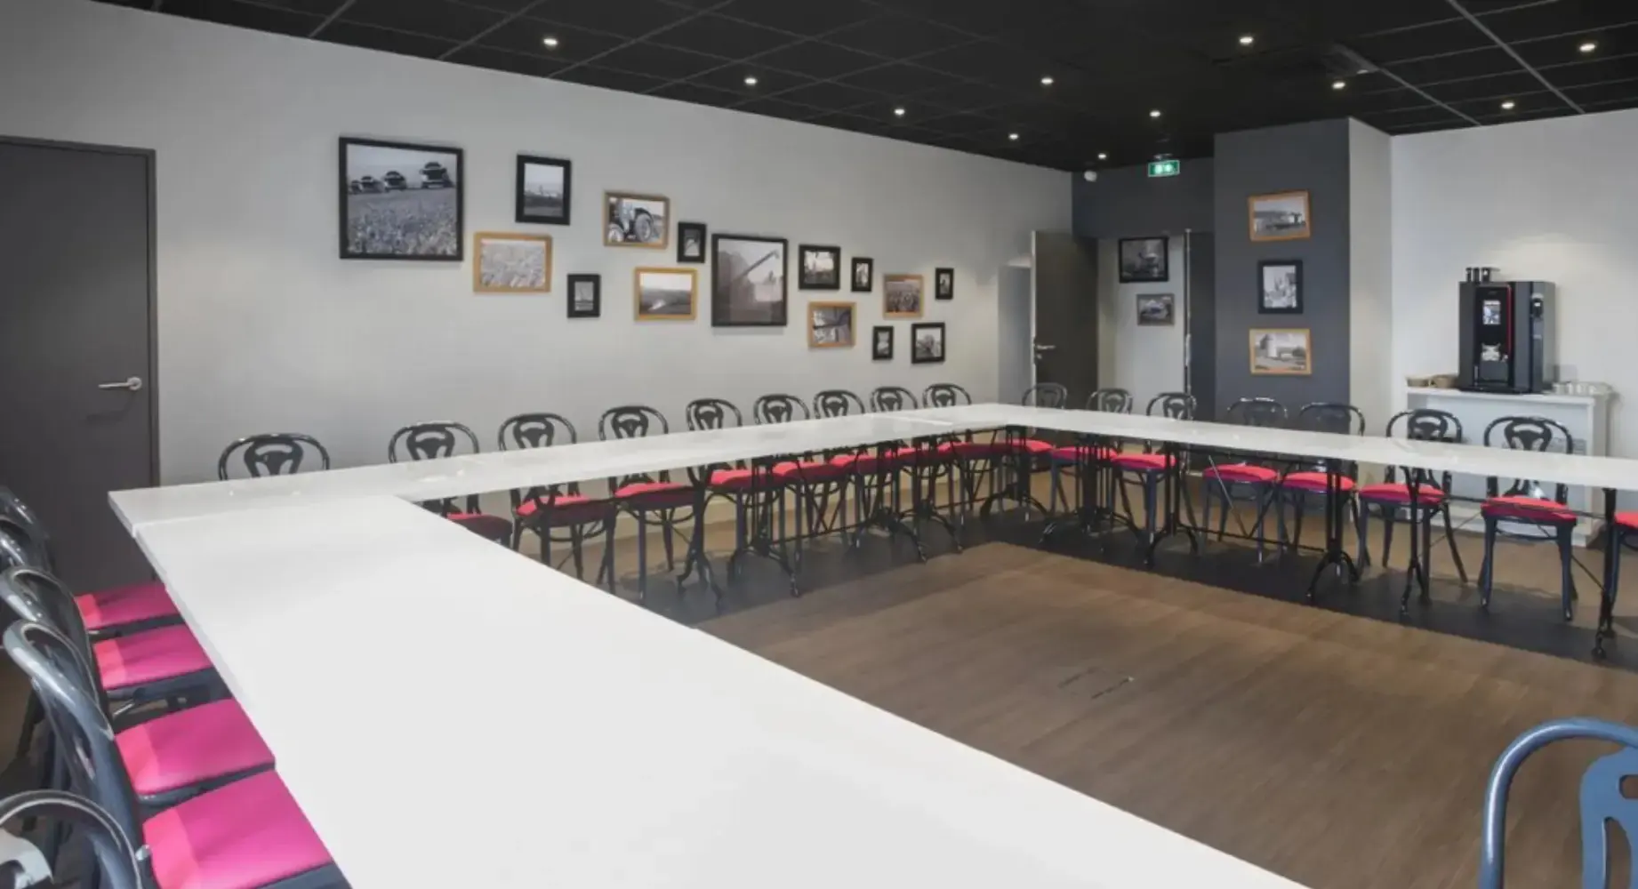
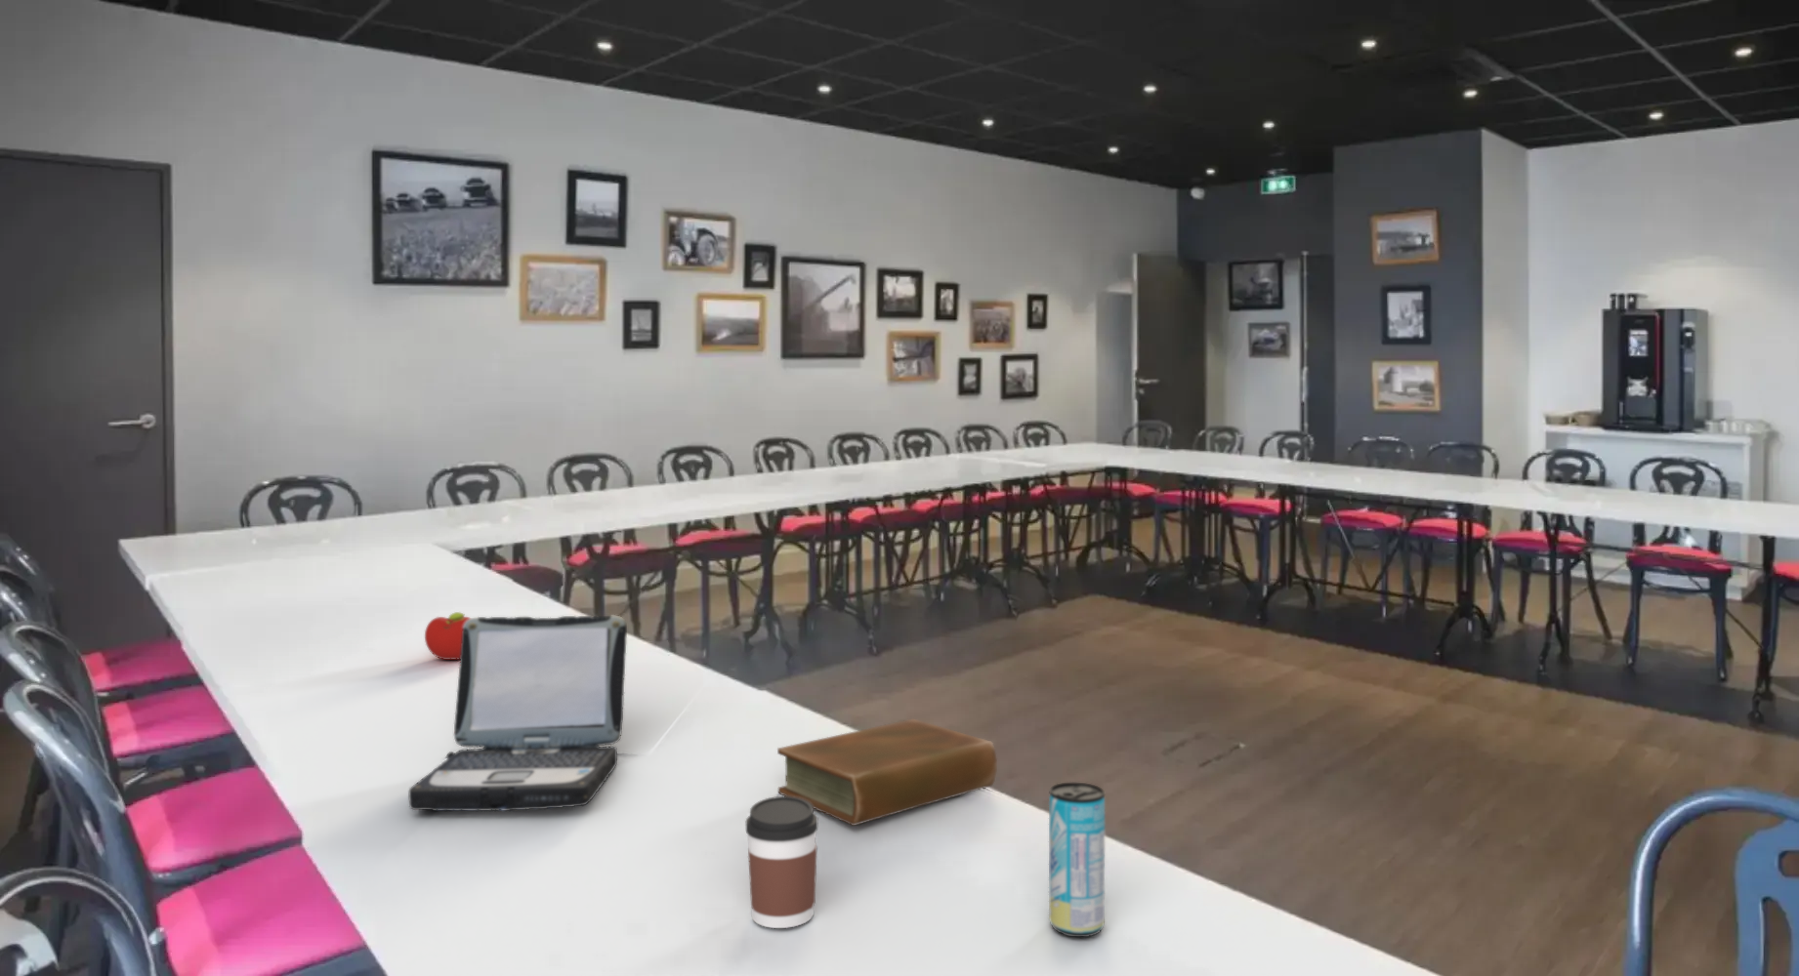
+ beverage can (1076, 859)
+ book (887, 767)
+ fruit (452, 635)
+ laptop (523, 704)
+ coffee cup (782, 859)
